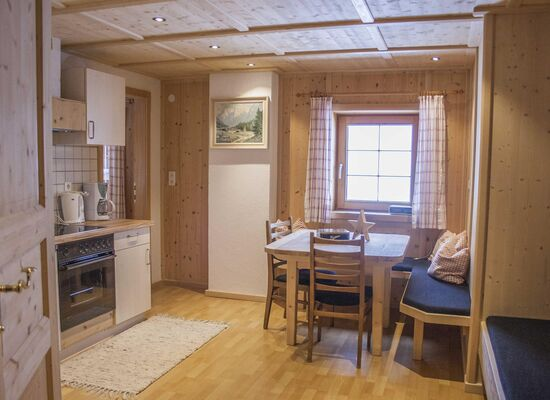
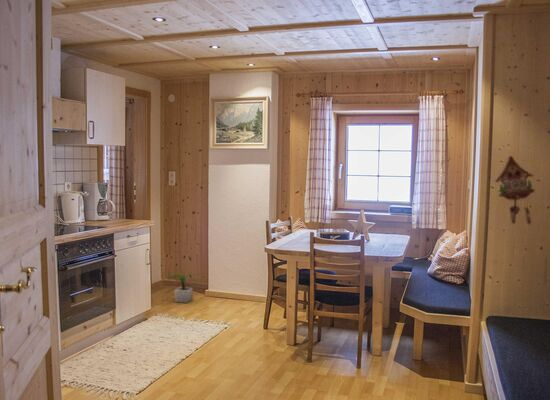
+ cuckoo clock (513, 189)
+ potted plant (182, 287)
